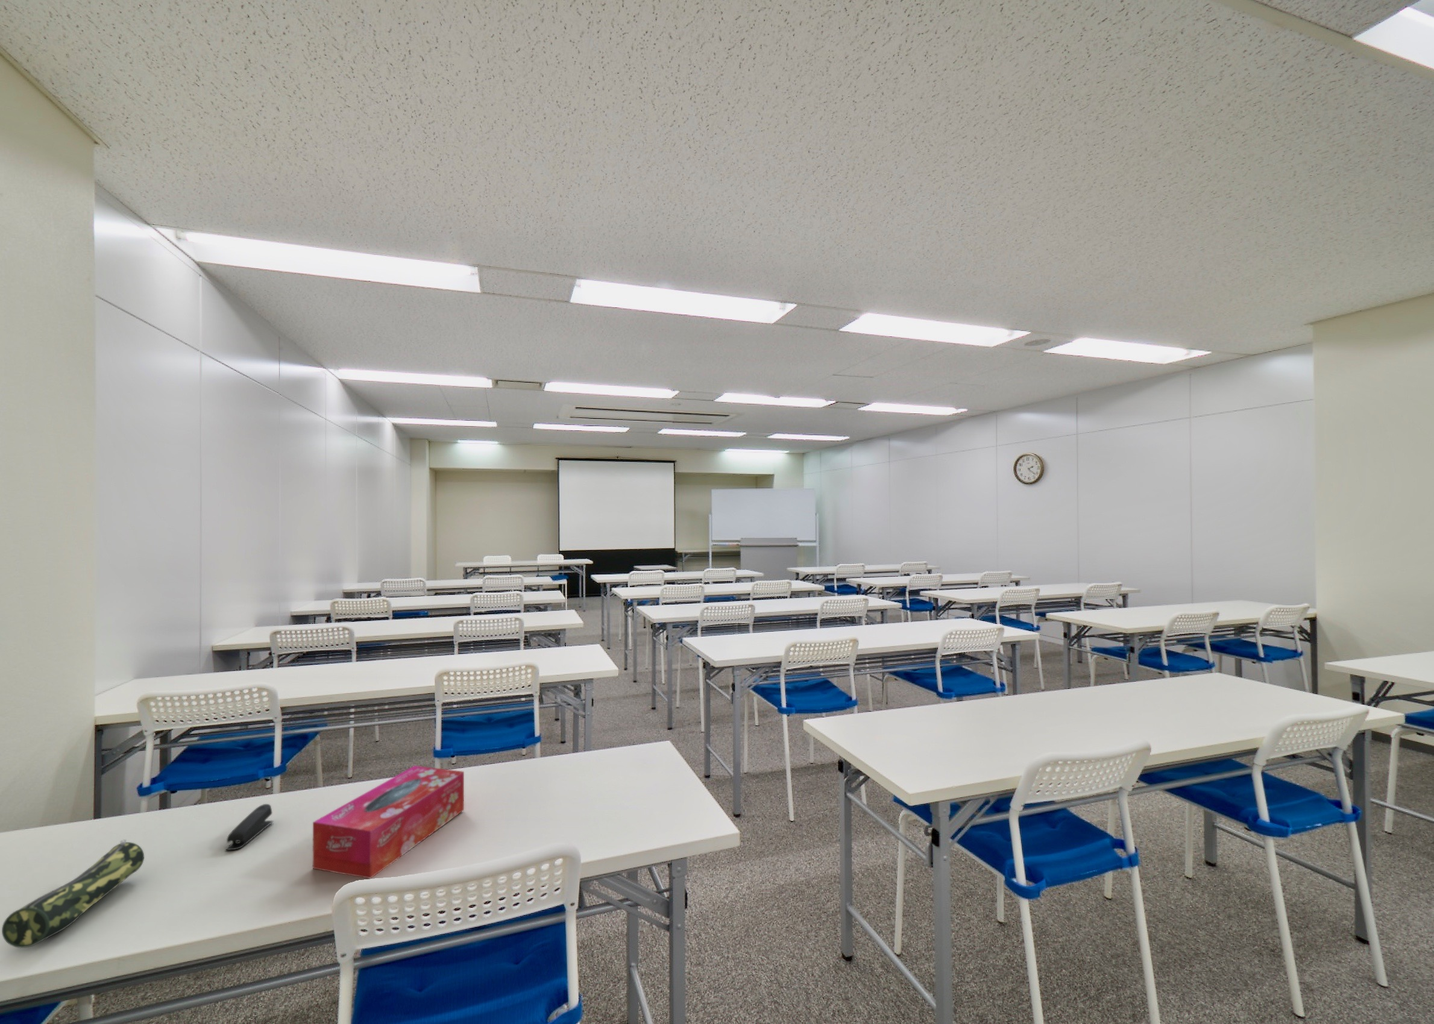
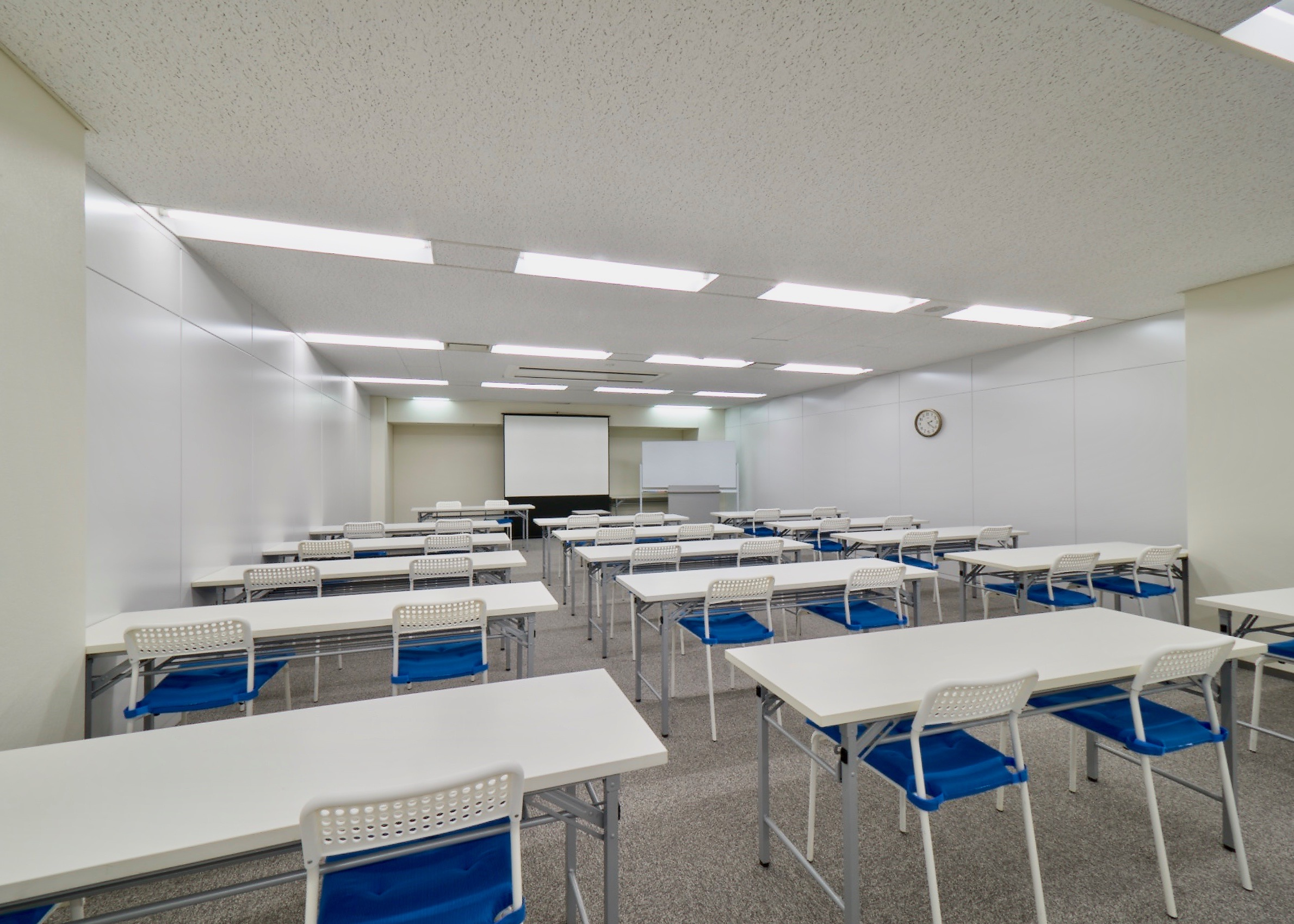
- tissue box (395, 816)
- stapler (250, 826)
- pencil case (82, 890)
